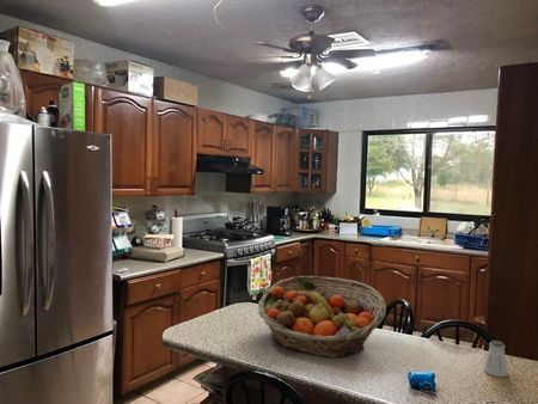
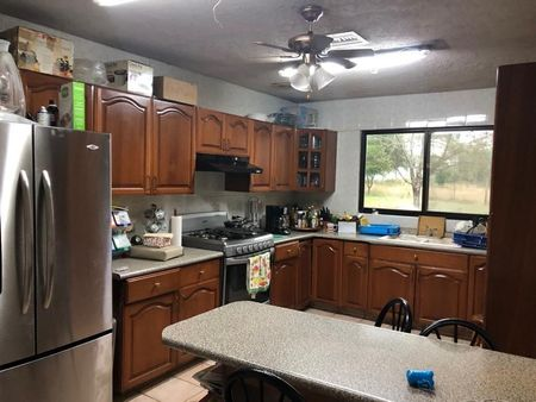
- saltshaker (496, 356)
- fruit basket (319, 313)
